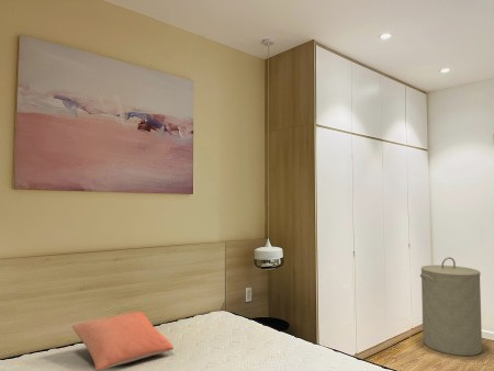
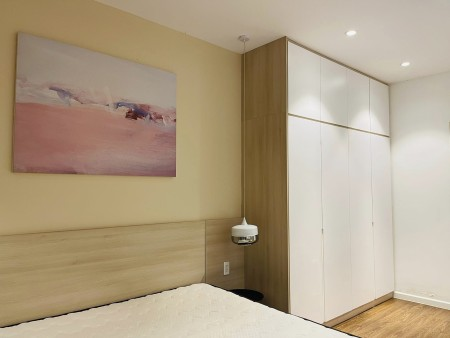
- pillow (122, 337)
- laundry hamper (450, 301)
